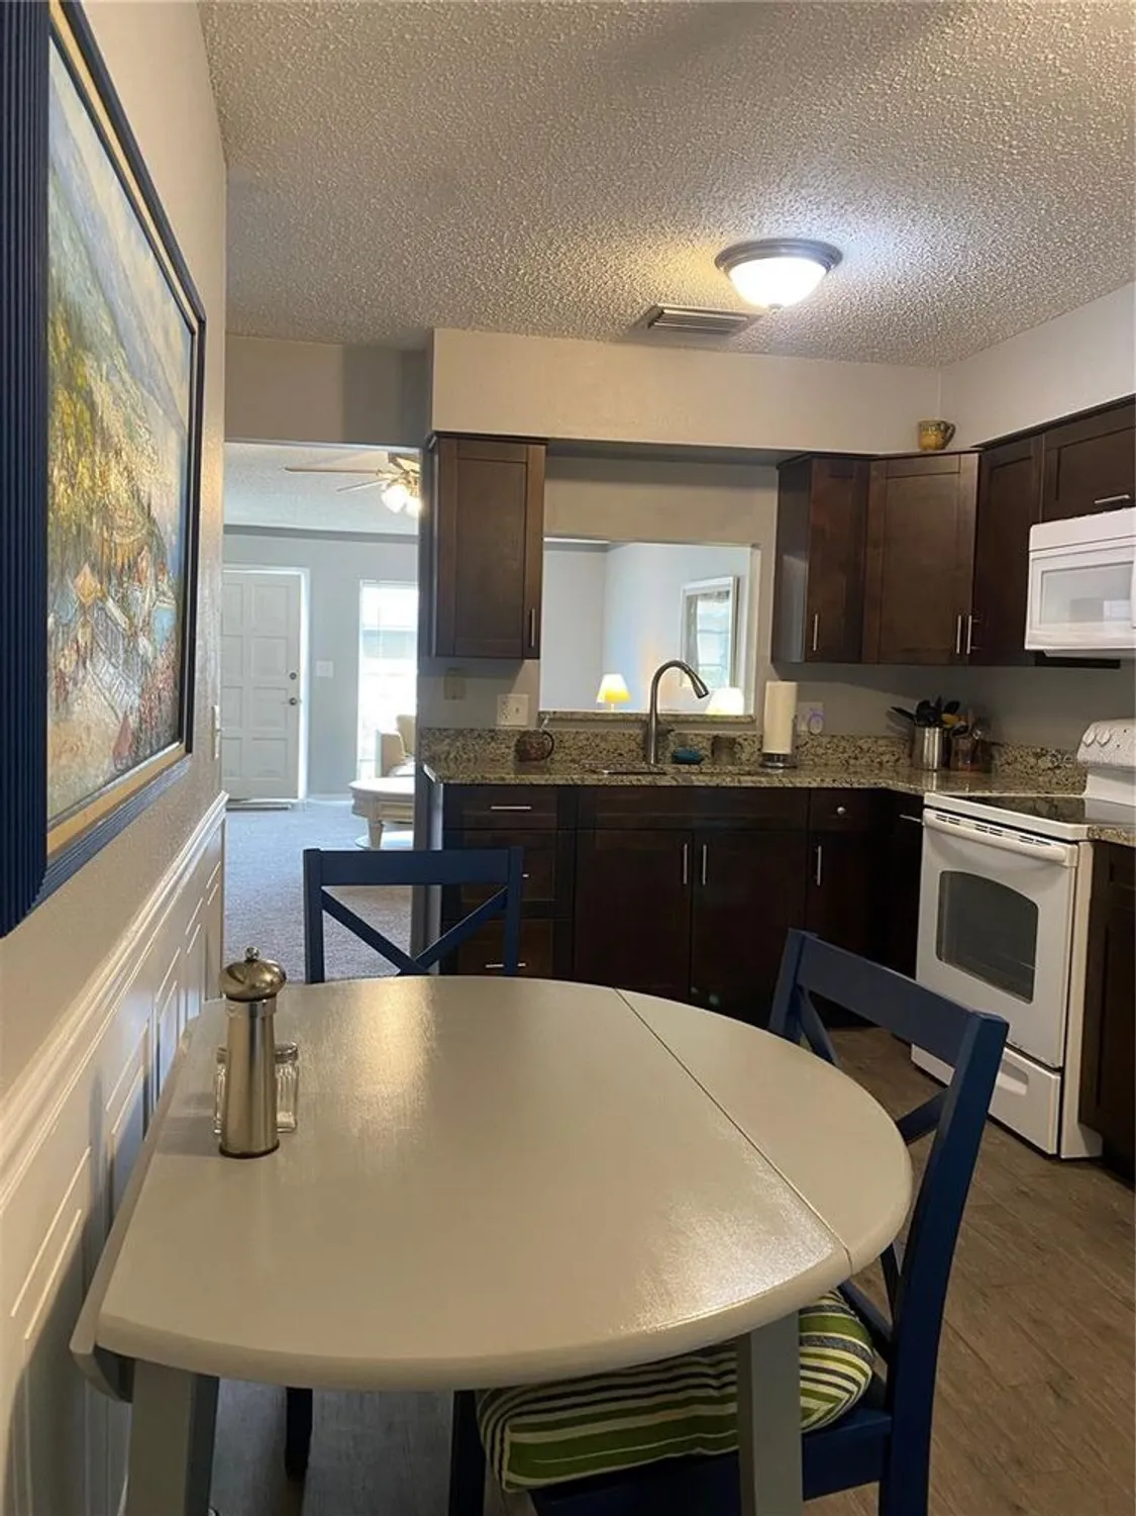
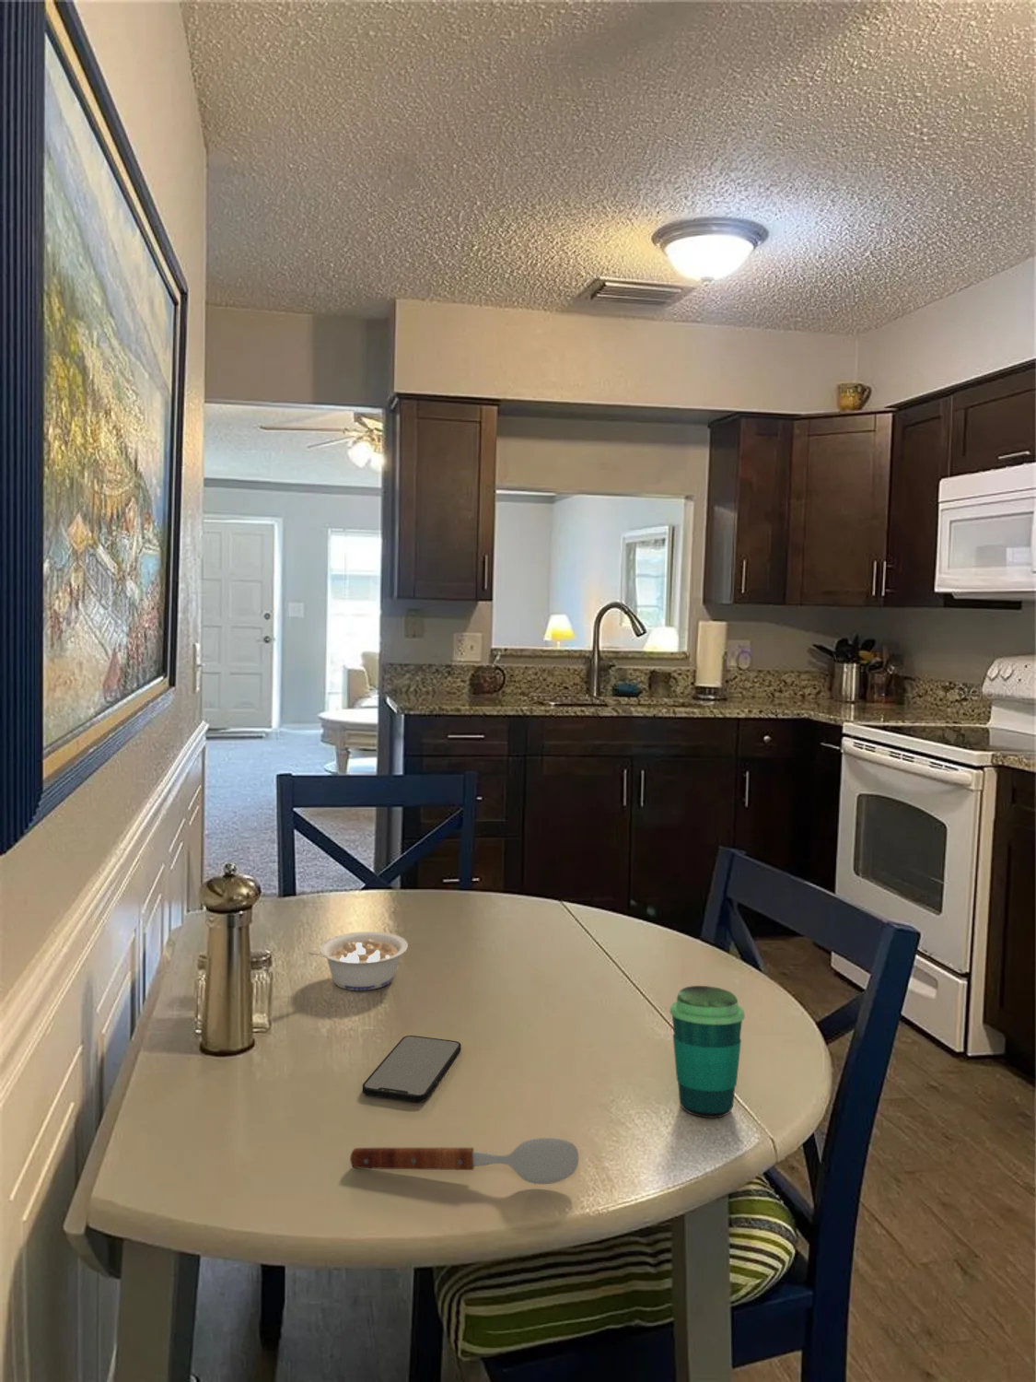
+ cup (705, 1049)
+ smartphone (414, 1066)
+ legume (362, 960)
+ soupspoon (464, 1152)
